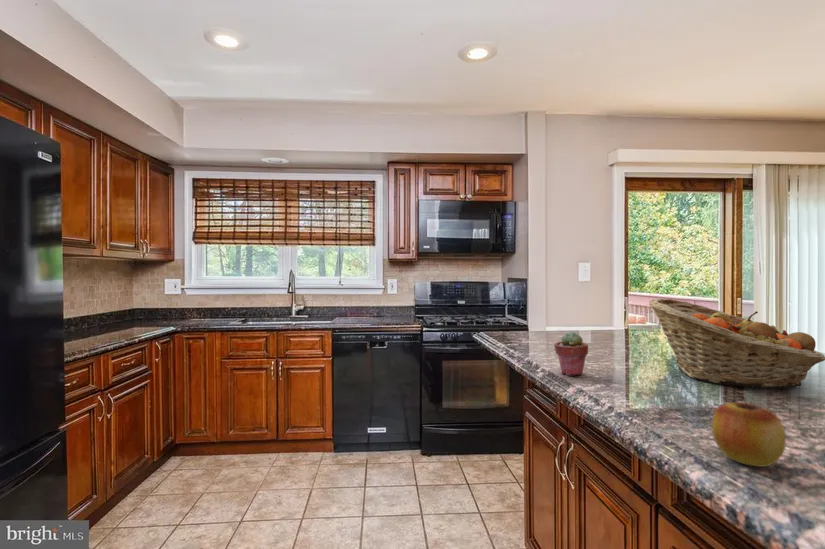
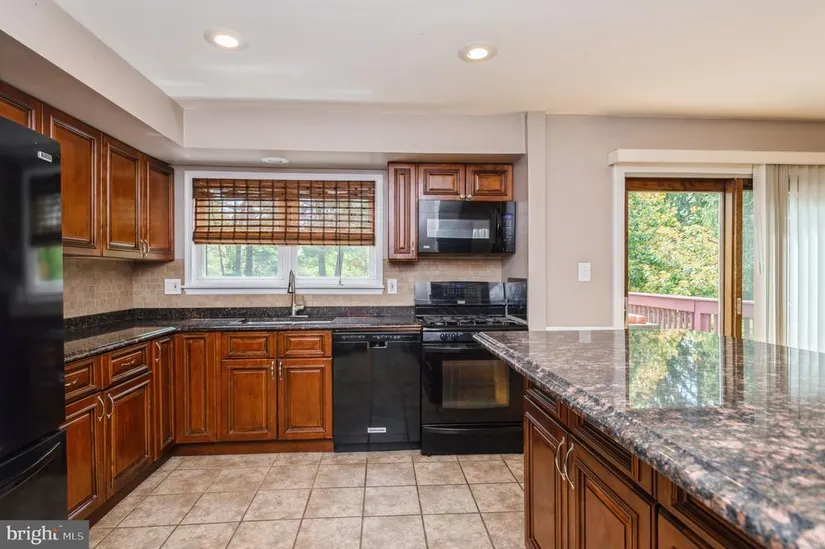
- apple (747, 428)
- potted succulent (571, 352)
- fruit basket (727, 337)
